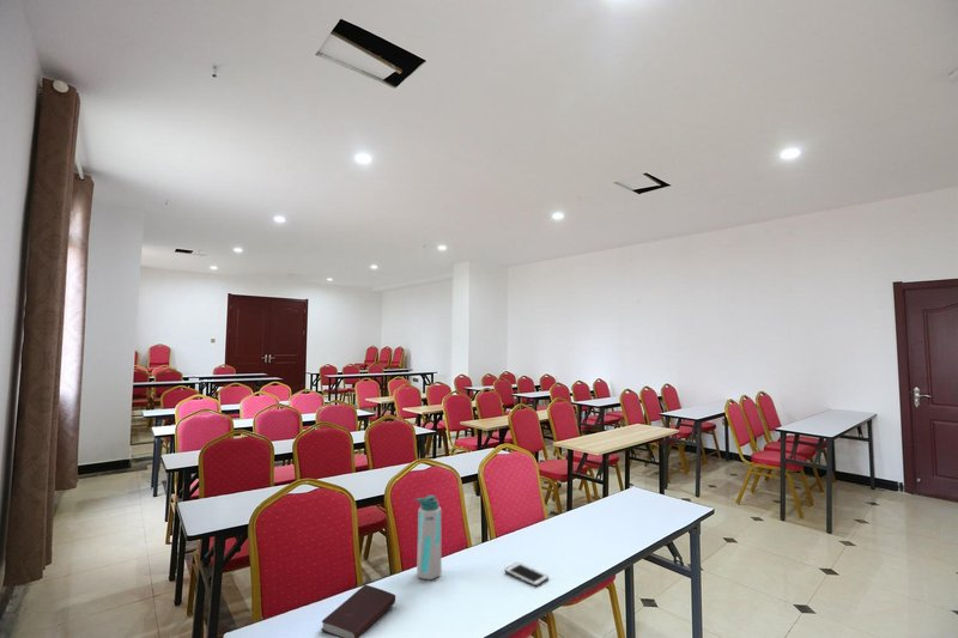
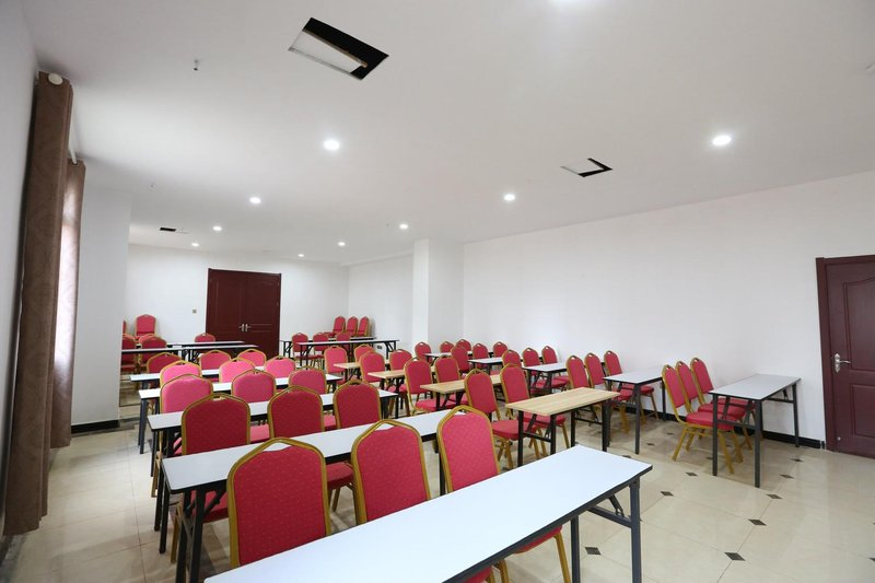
- cell phone (526, 573)
- book (359, 610)
- water bottle (428, 535)
